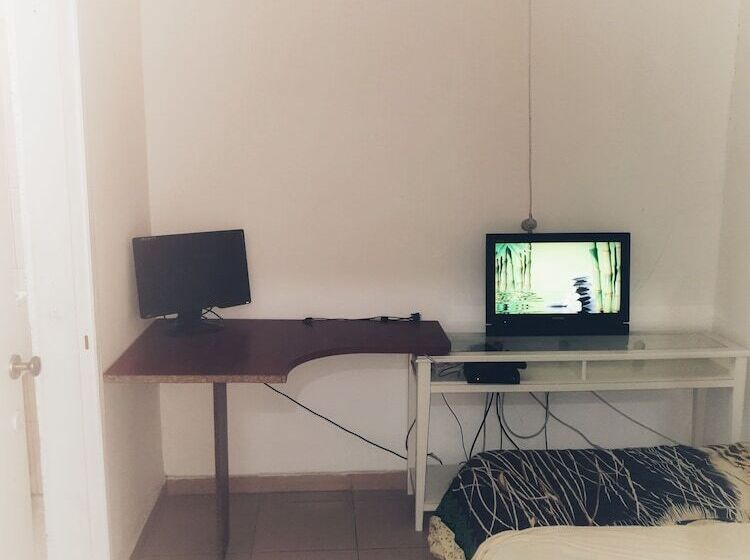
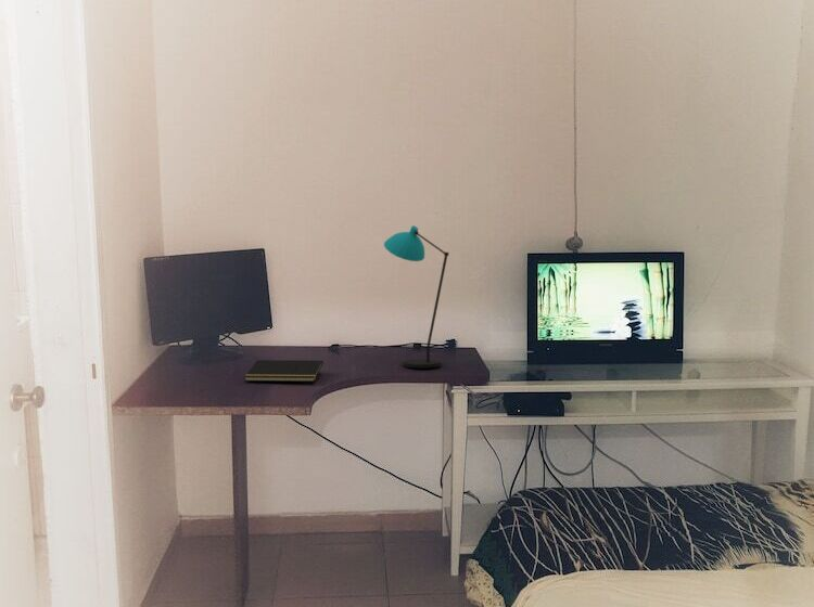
+ desk lamp (436, 296)
+ notepad (284, 370)
